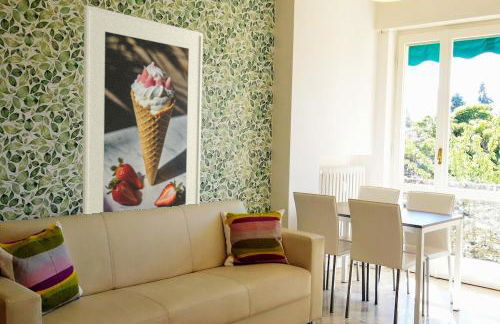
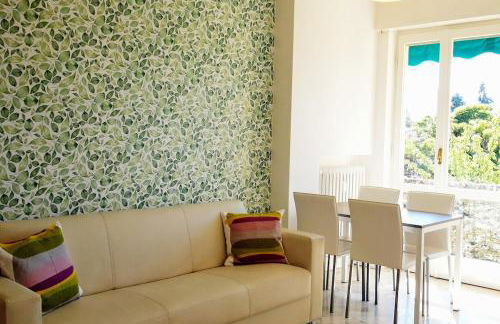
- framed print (148, 129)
